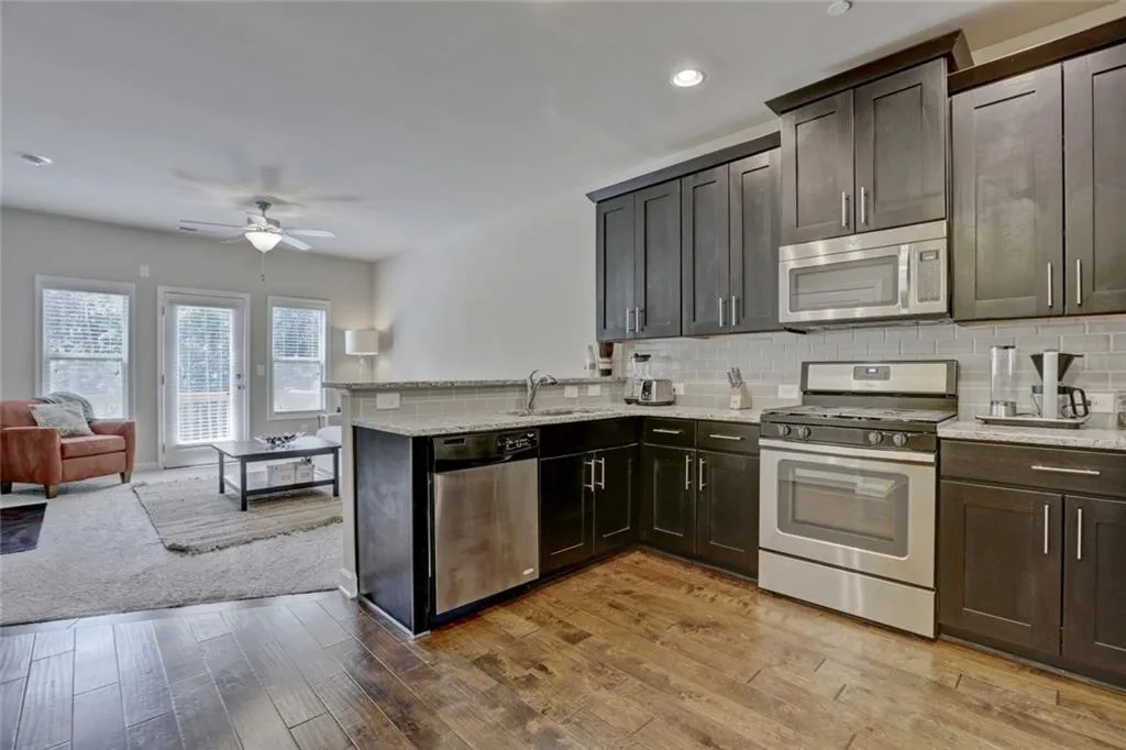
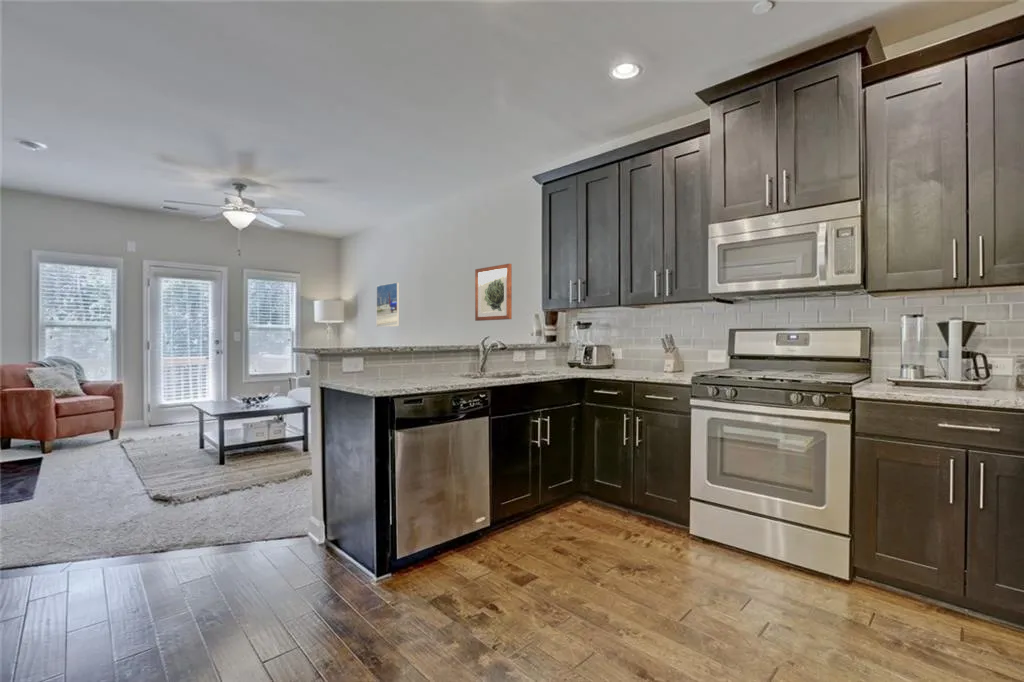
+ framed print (387, 305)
+ wall art (492, 293)
